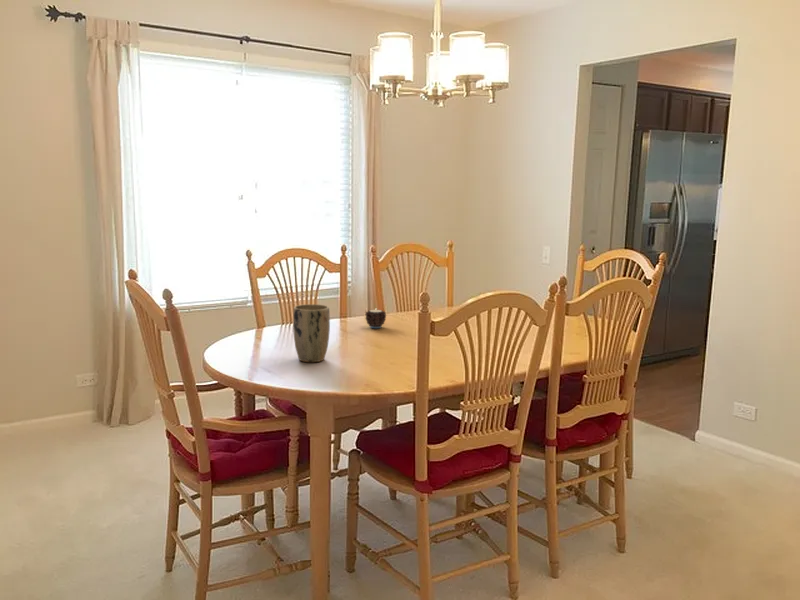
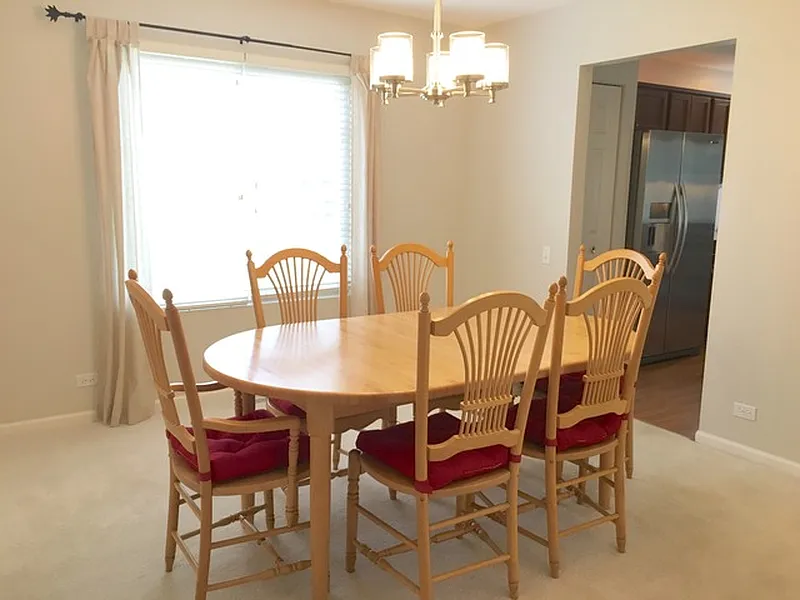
- plant pot (311, 333)
- candle (375, 317)
